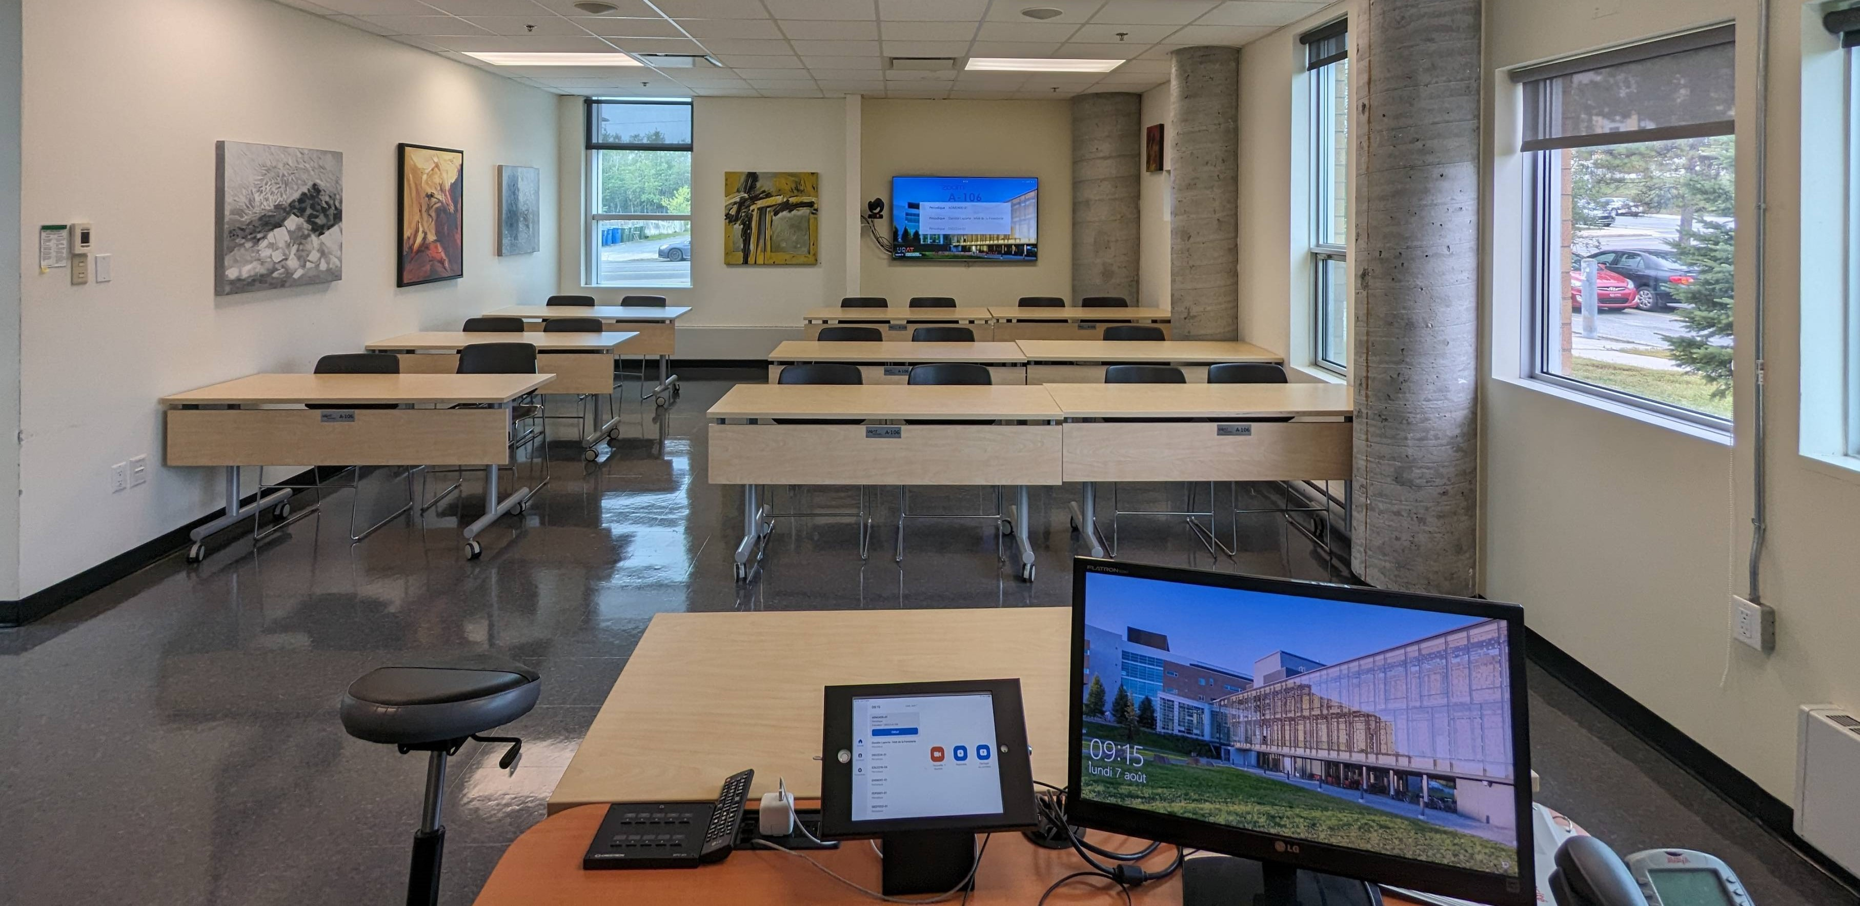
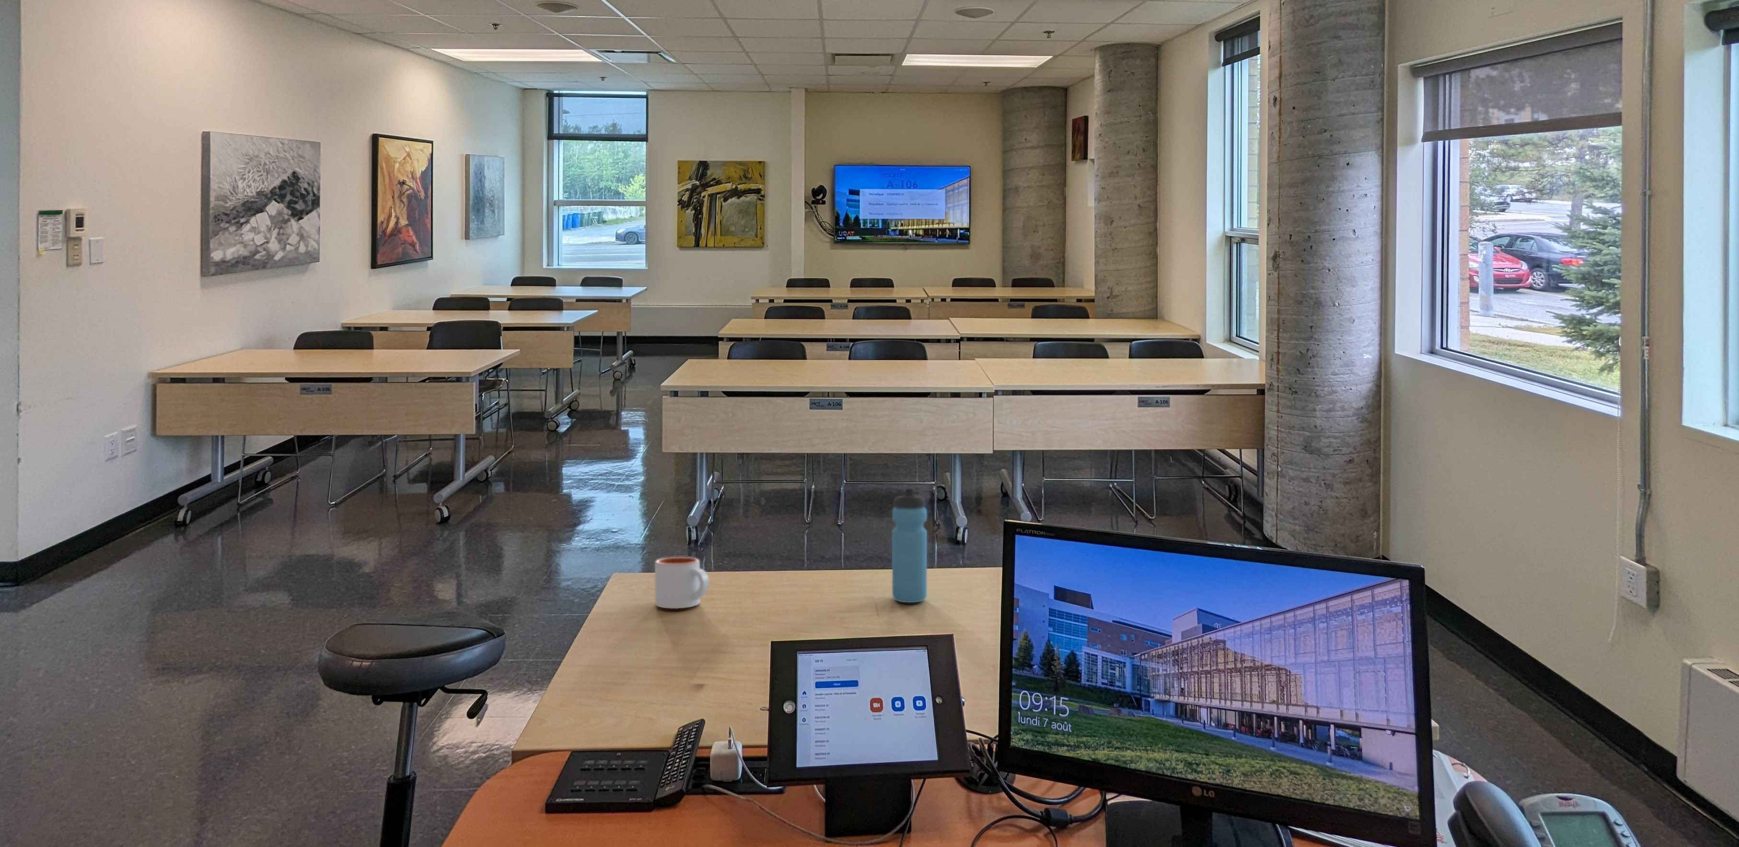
+ mug (683, 583)
+ water bottle (909, 543)
